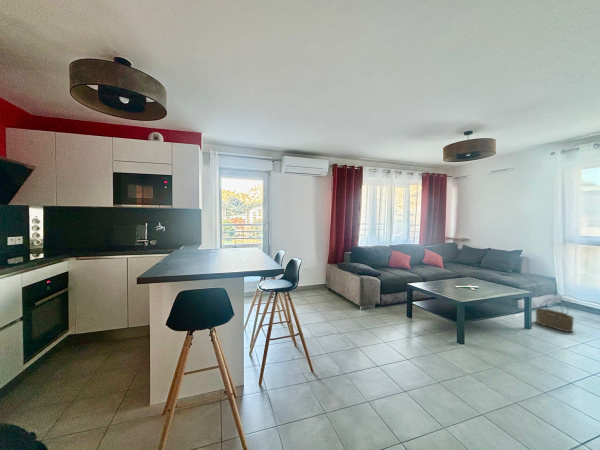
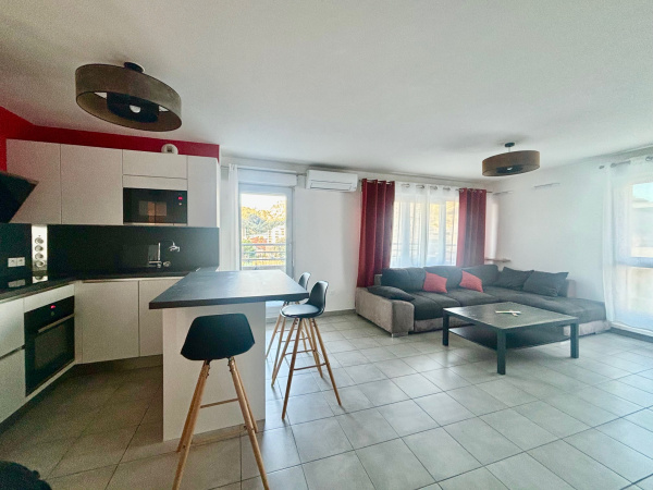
- wicker basket (553, 312)
